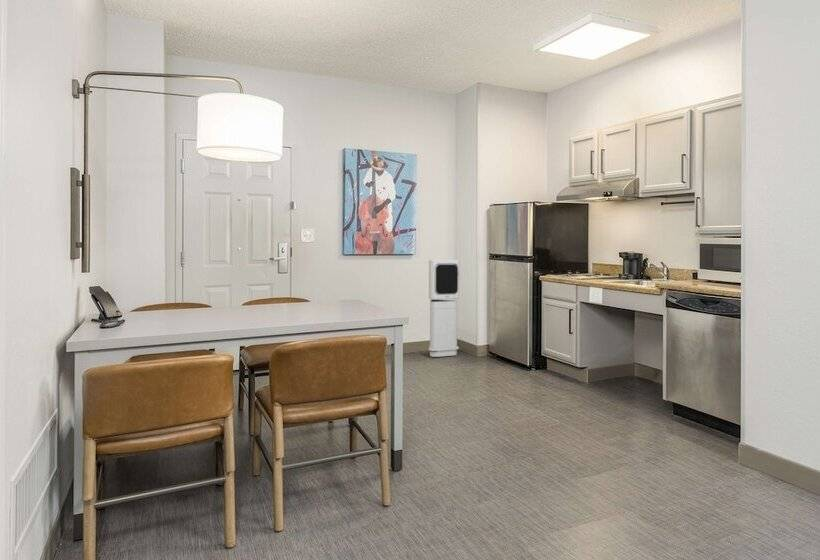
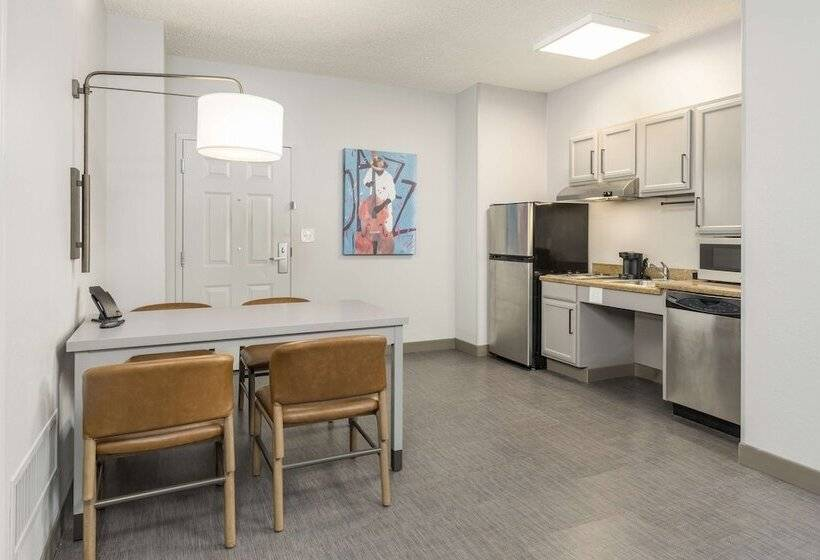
- air purifier (438, 307)
